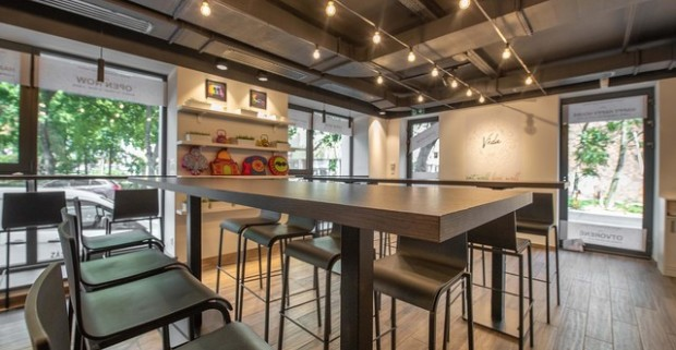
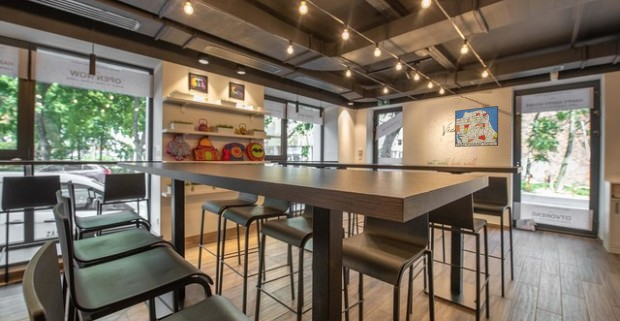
+ wall art (475, 127)
